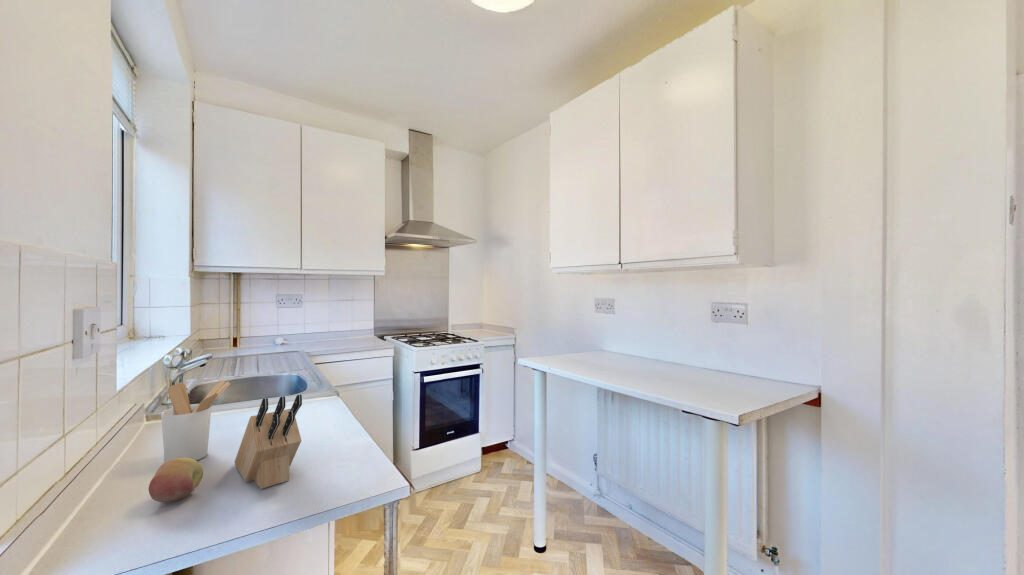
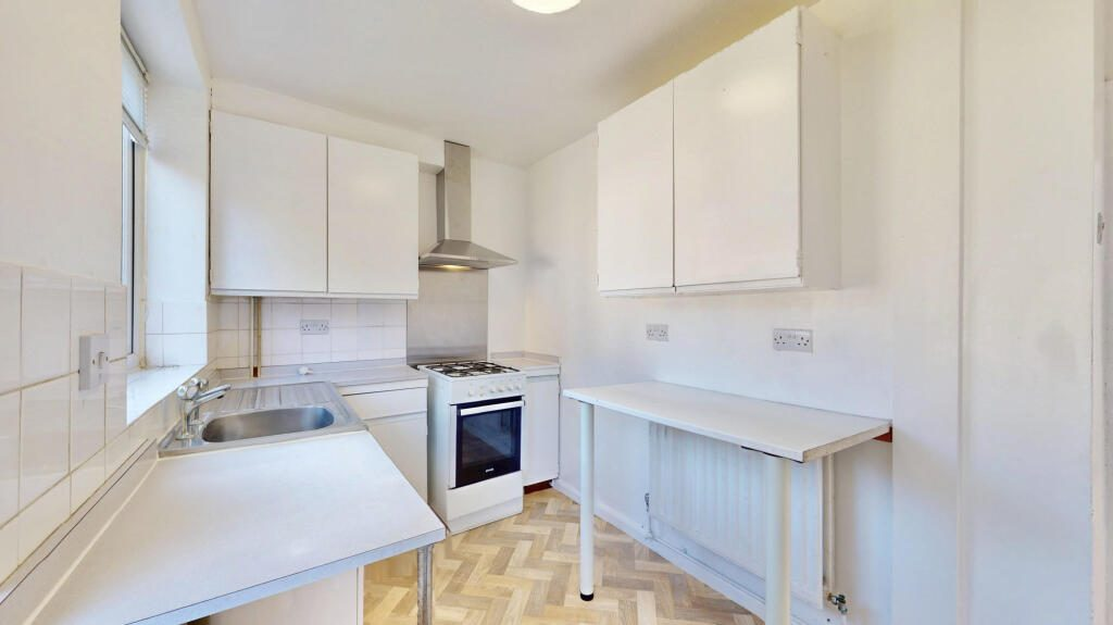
- fruit (175, 478)
- utensil holder (198, 418)
- knife block (268, 431)
